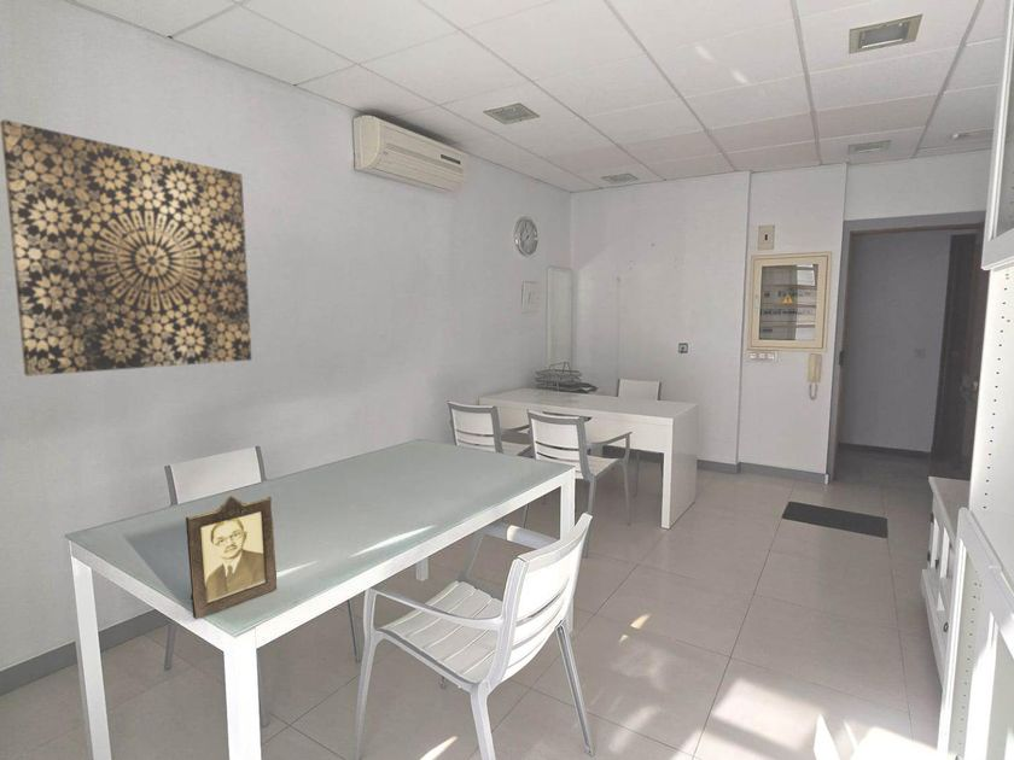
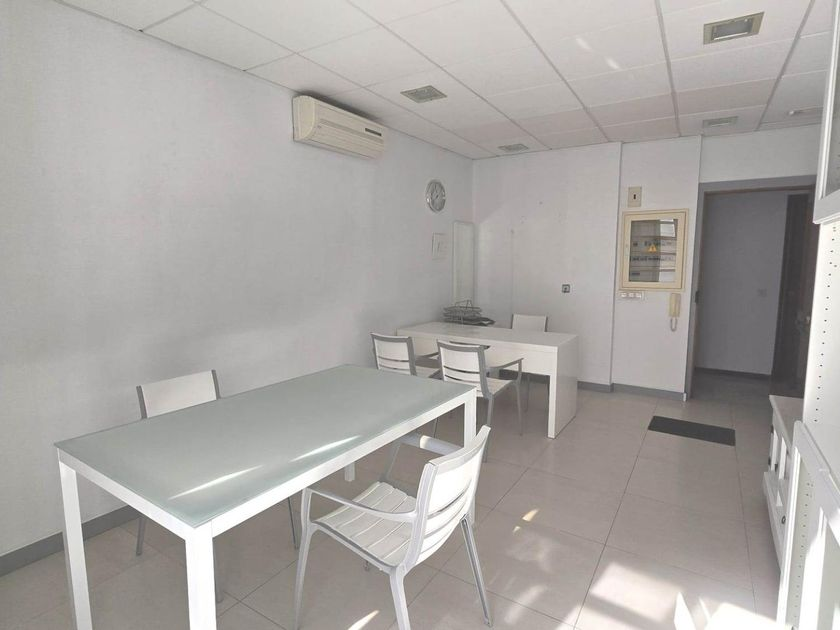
- wall art (147, 261)
- photo frame (226, 544)
